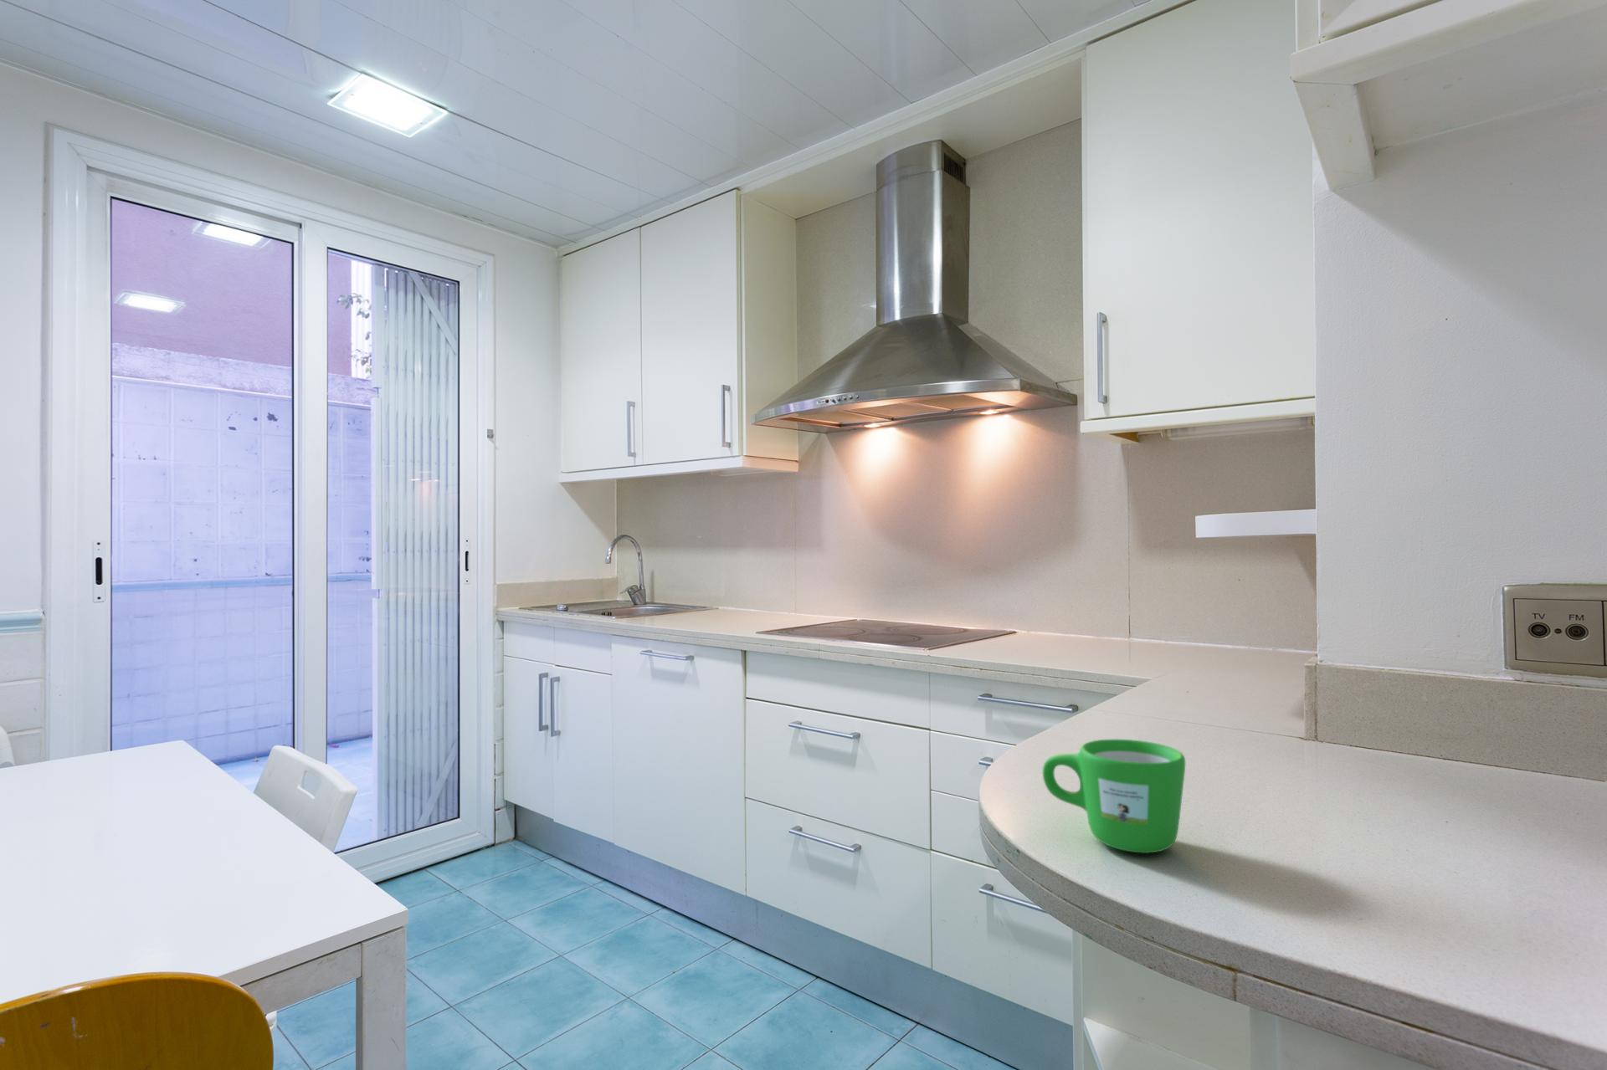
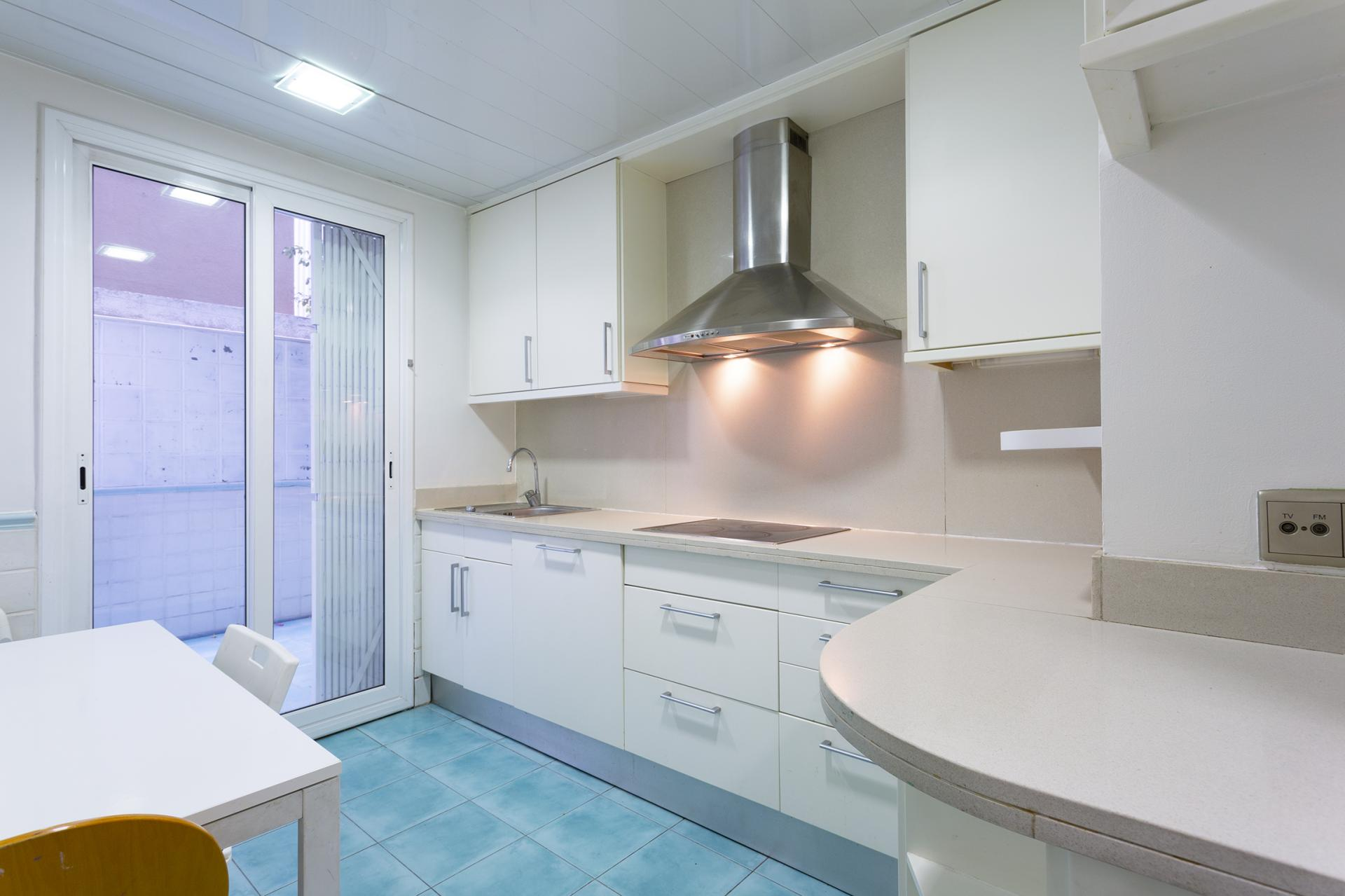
- mug (1110, 792)
